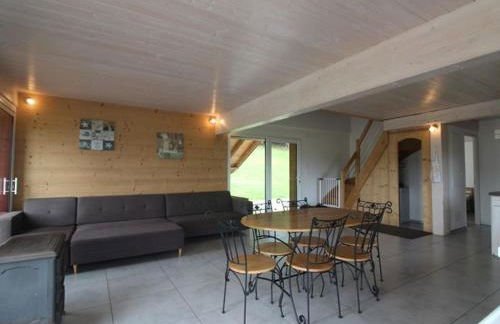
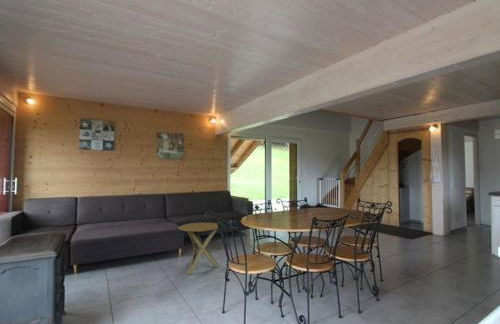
+ side table (199, 246)
